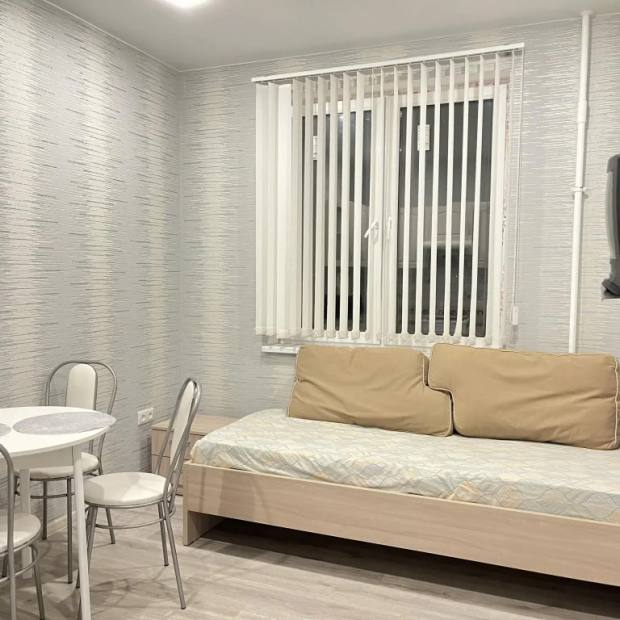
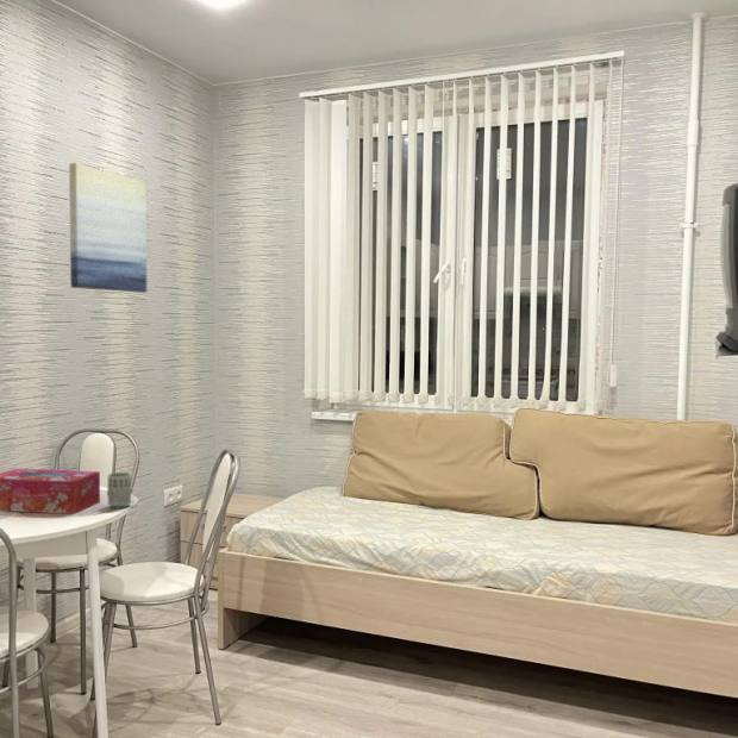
+ cup (119, 489)
+ tissue box (44, 489)
+ wall art (110, 231)
